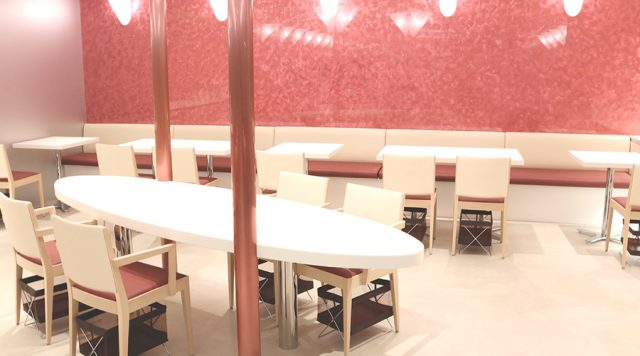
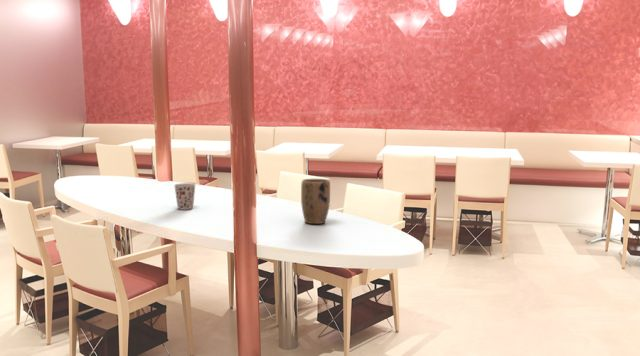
+ plant pot (315, 201)
+ cup (185, 196)
